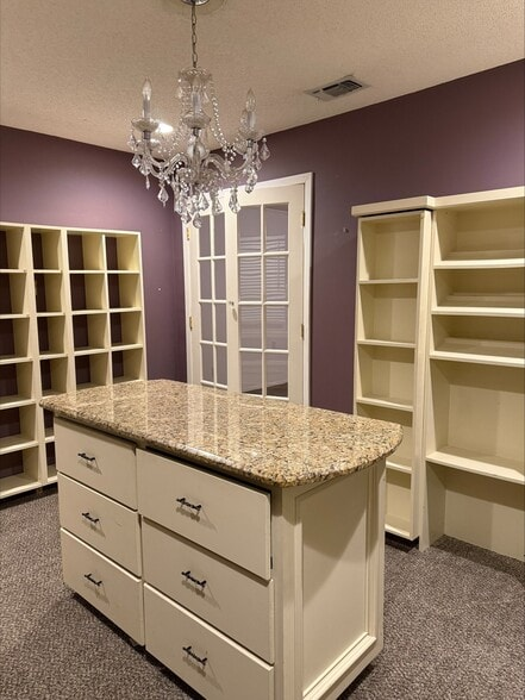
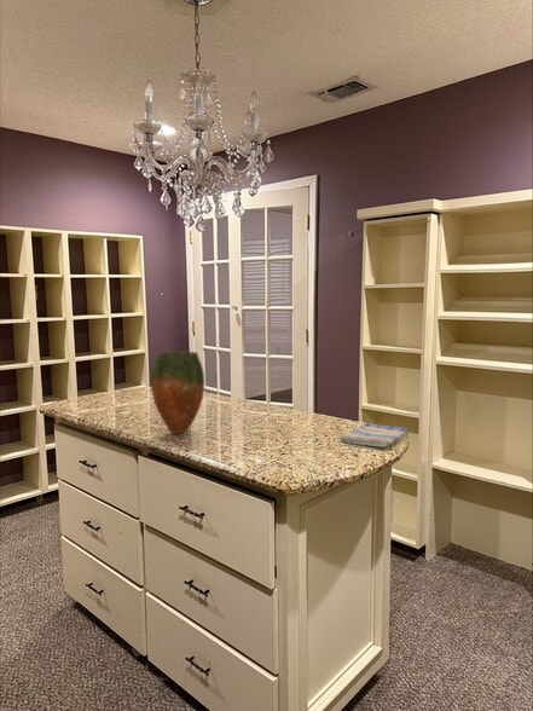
+ dish towel (375, 433)
+ vase (178, 391)
